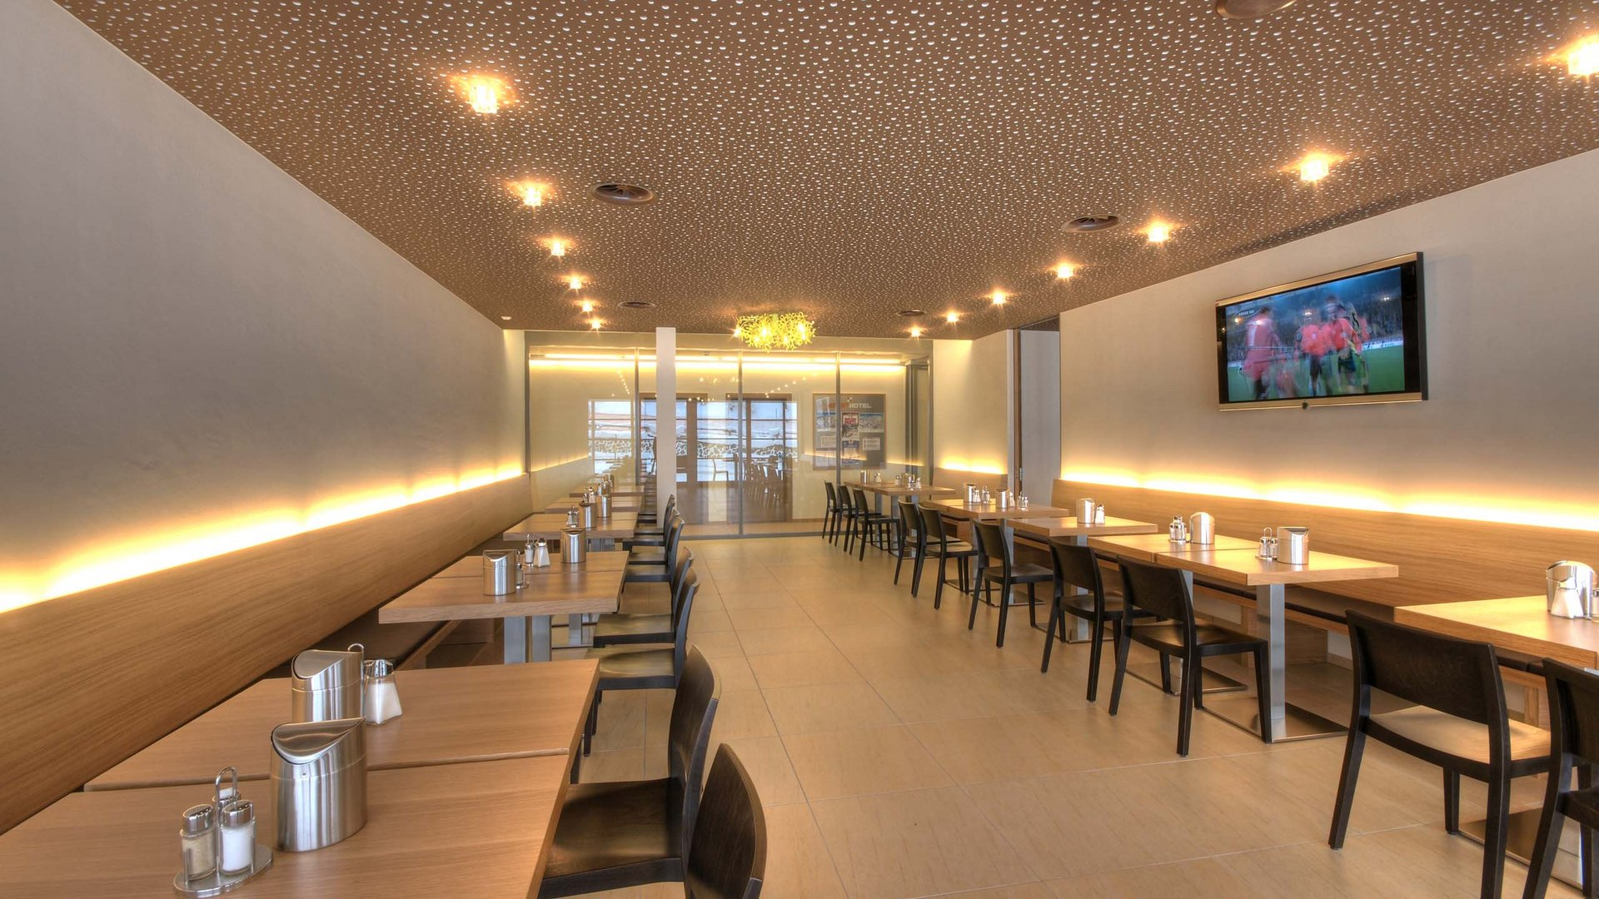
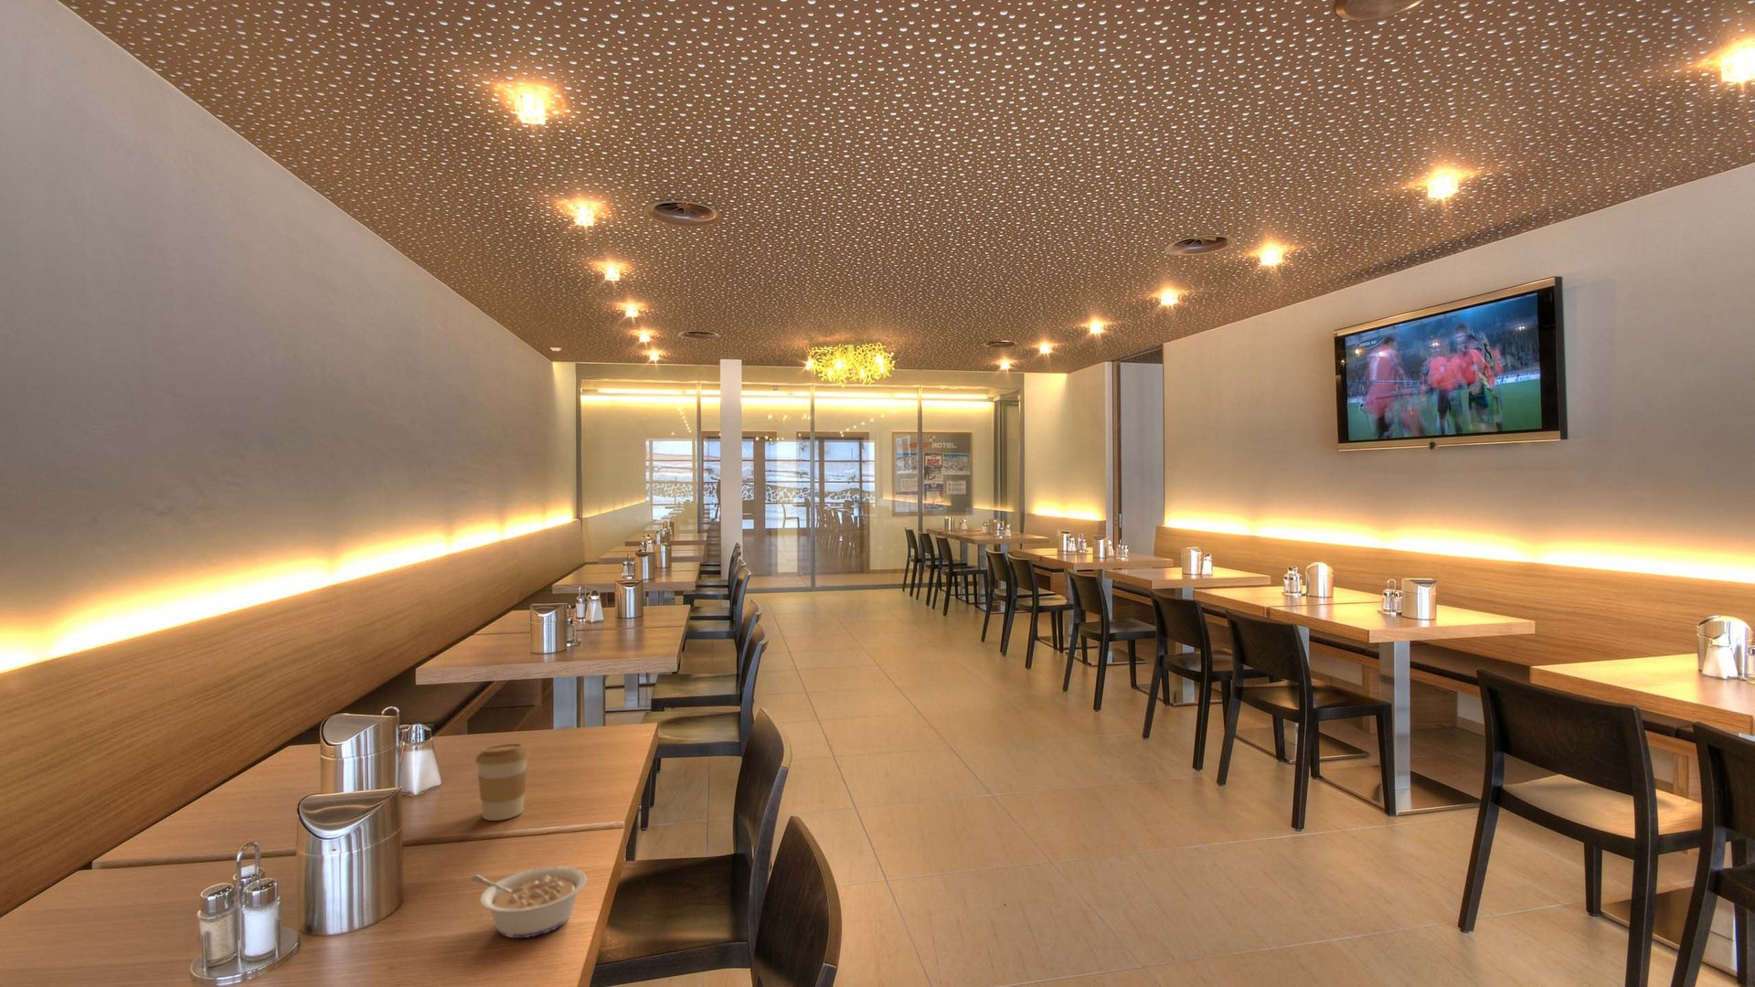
+ legume (530, 901)
+ coffee cup (503, 779)
